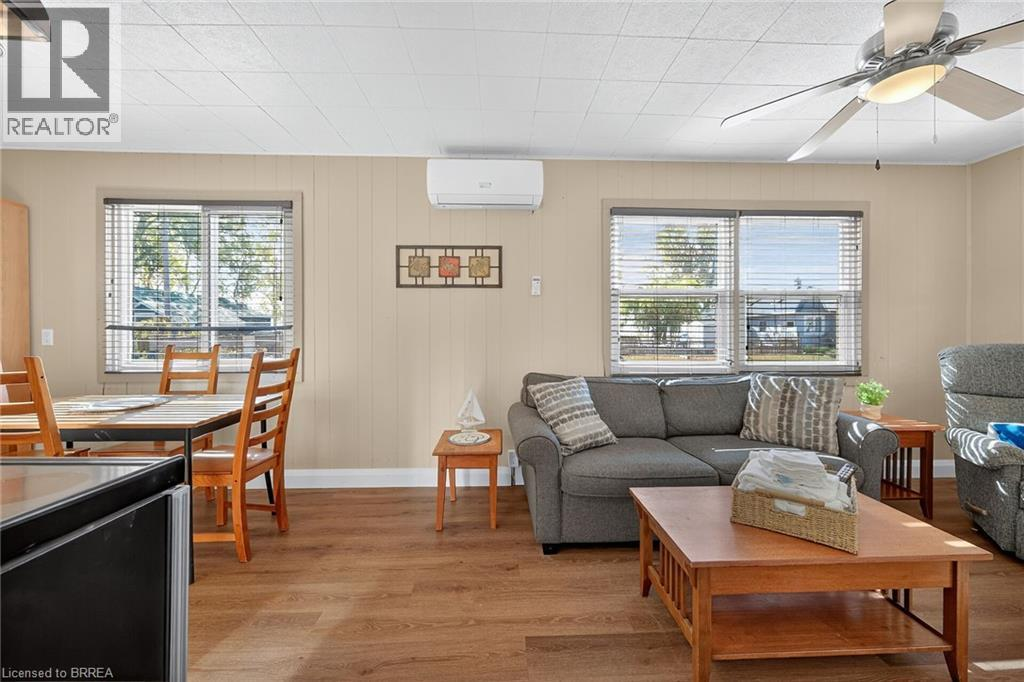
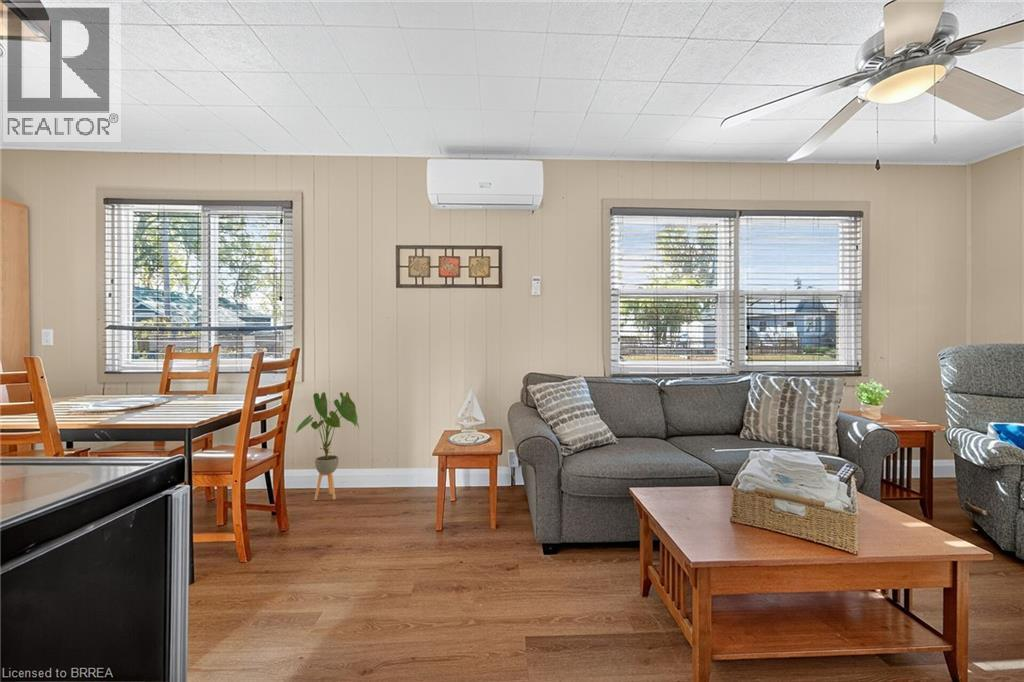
+ house plant (330, 442)
